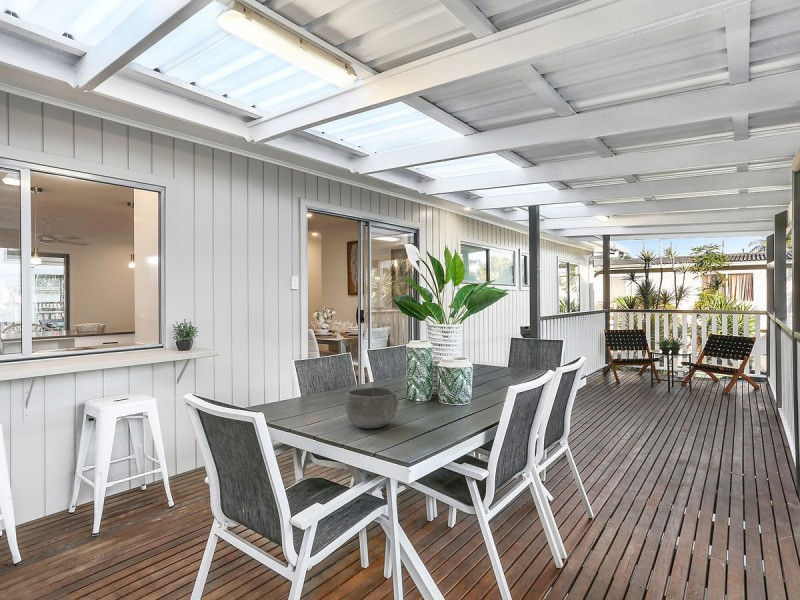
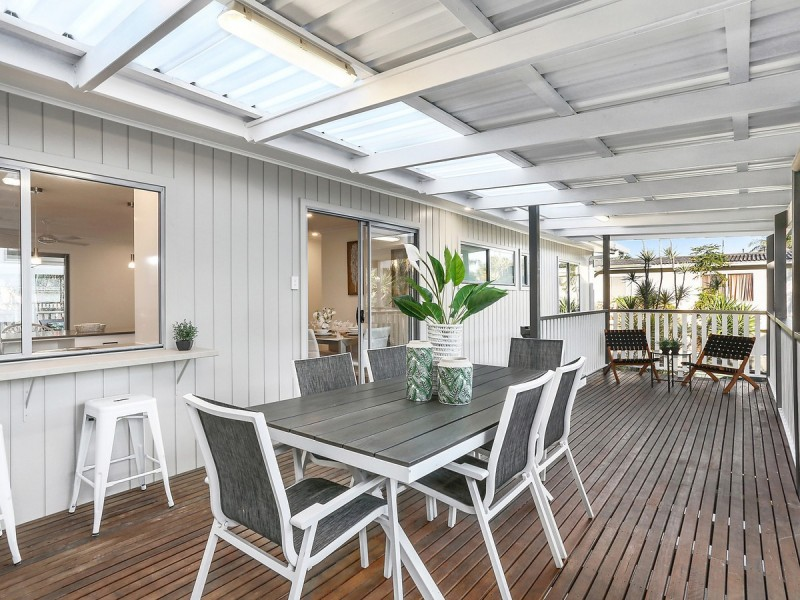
- bowl (371, 408)
